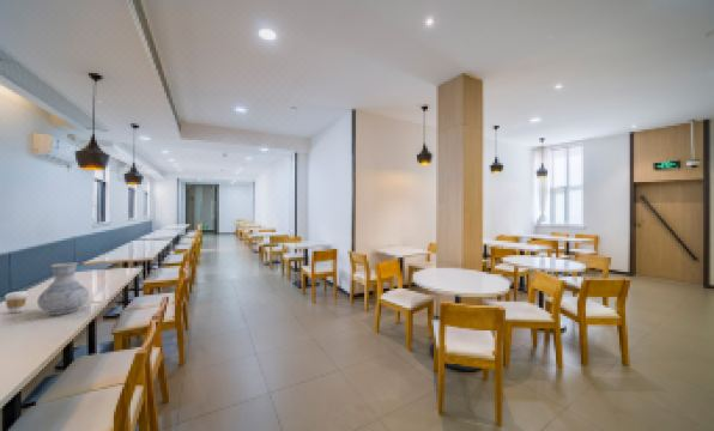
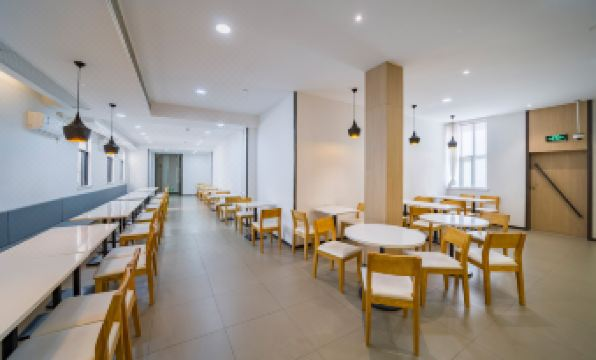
- coffee cup (16, 302)
- vase (63, 287)
